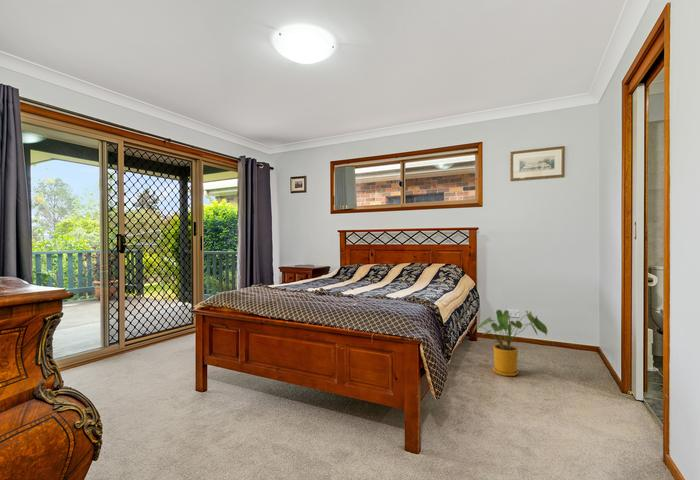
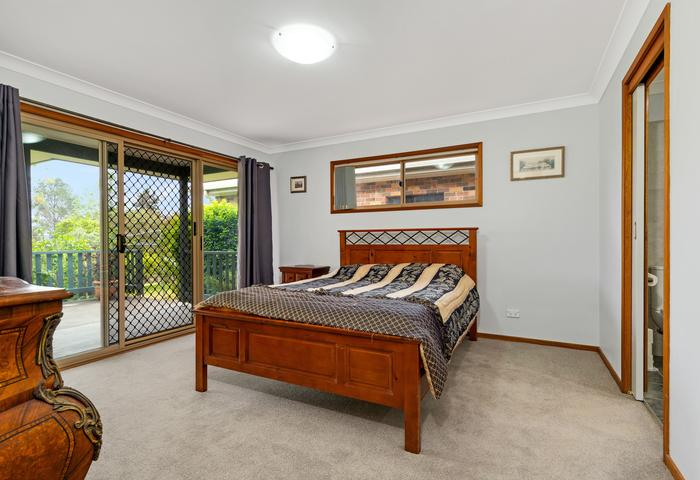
- house plant (507, 340)
